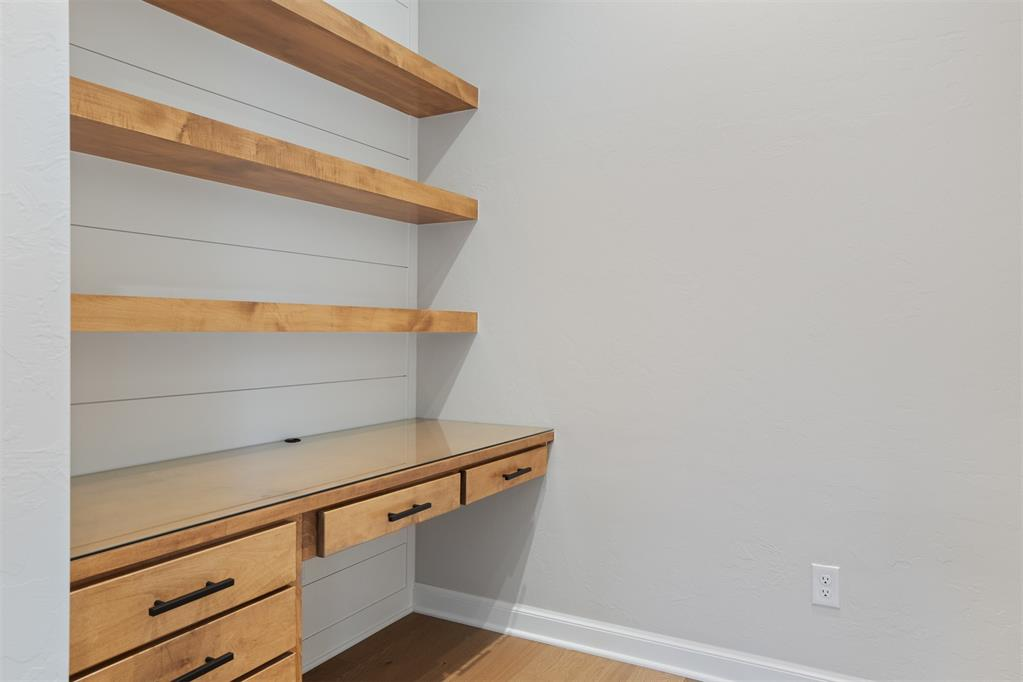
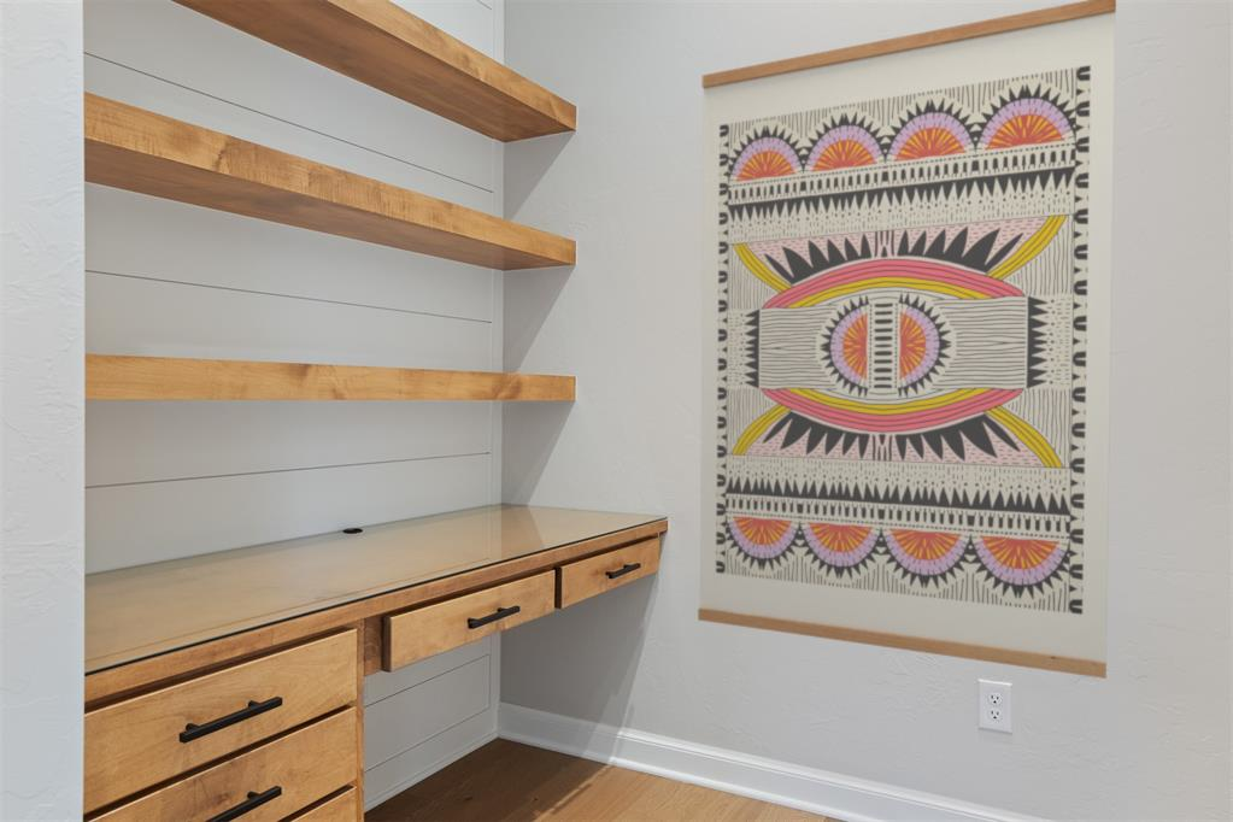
+ wall art (883, 345)
